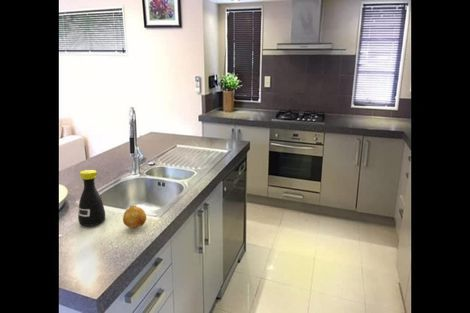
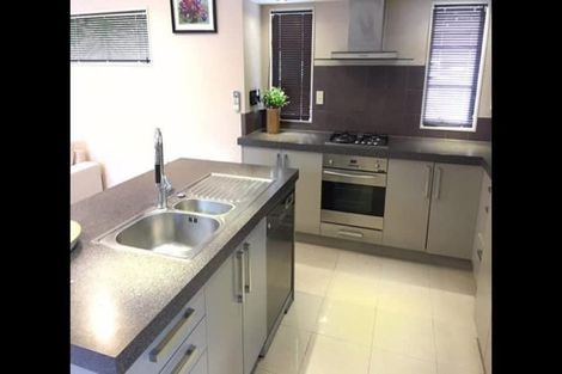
- fruit (134, 217)
- bottle (90, 196)
